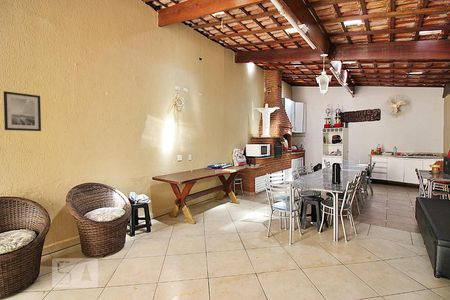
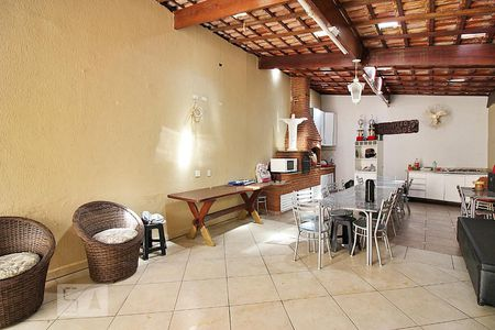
- wall art (23, 112)
